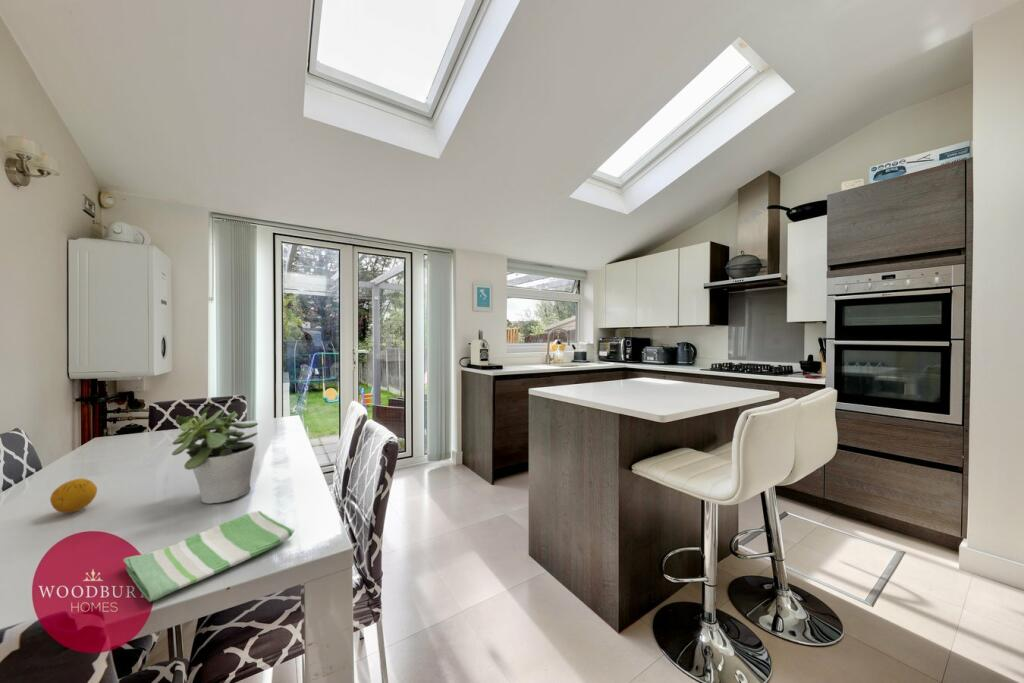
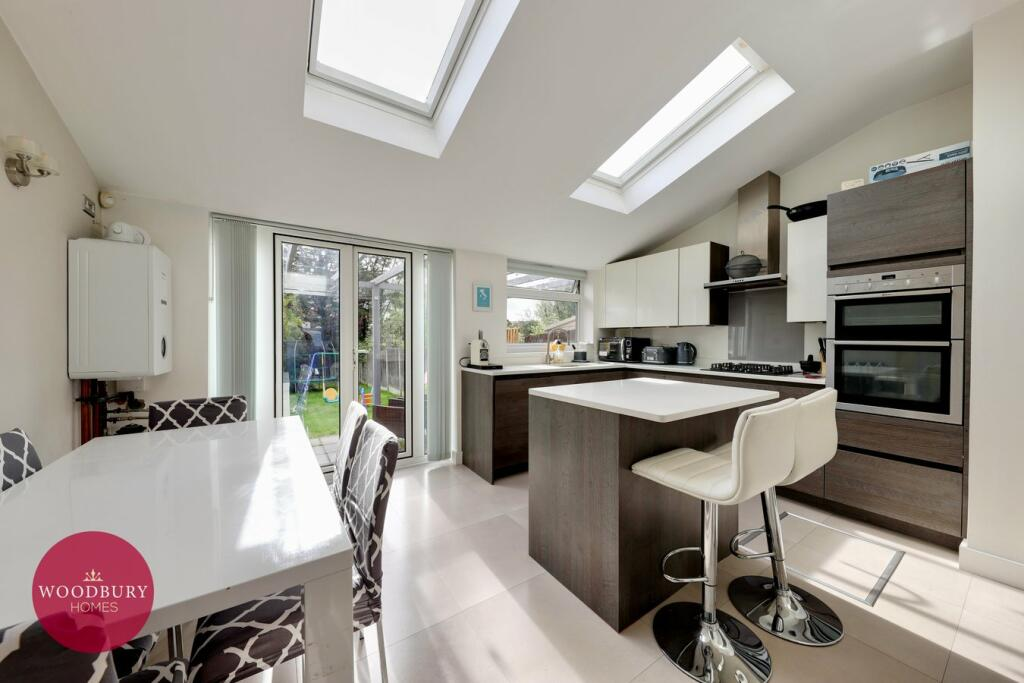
- fruit (74, 495)
- potted plant (208, 452)
- dish towel (215, 547)
